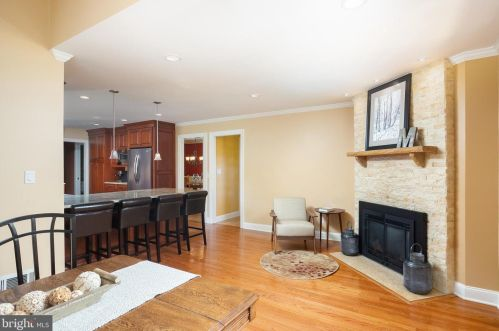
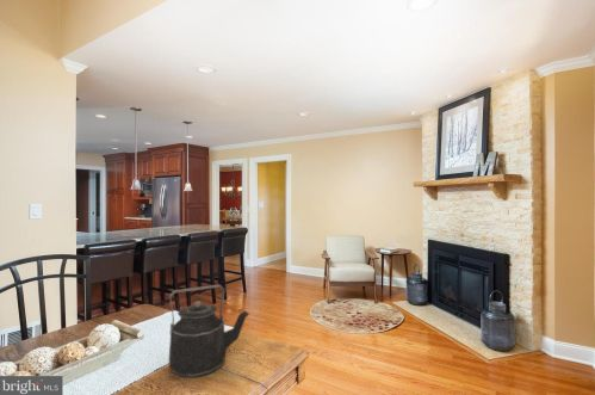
+ kettle (211, 322)
